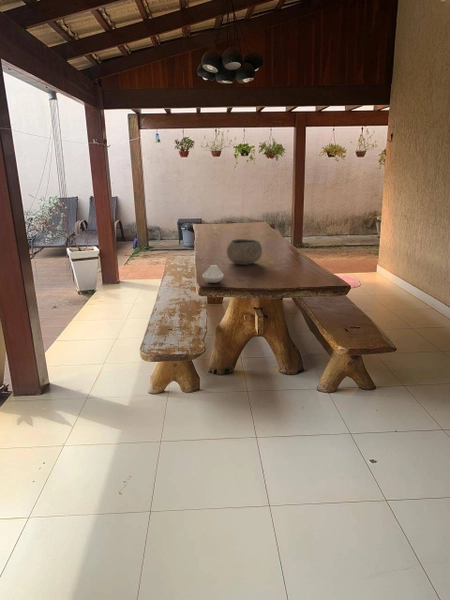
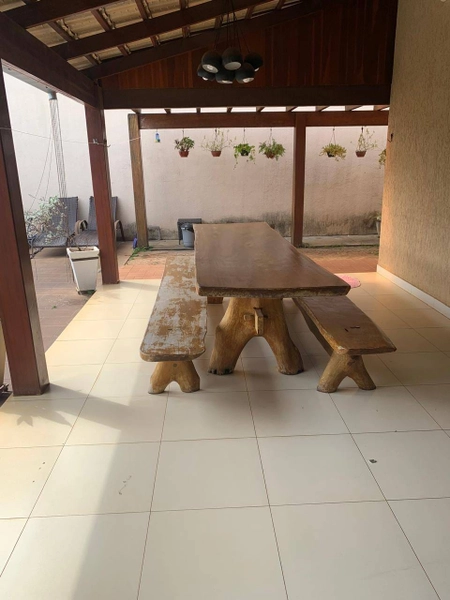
- spoon rest (213, 273)
- bowl (244, 252)
